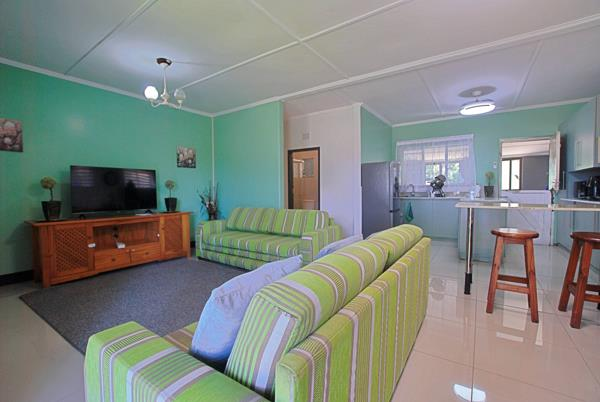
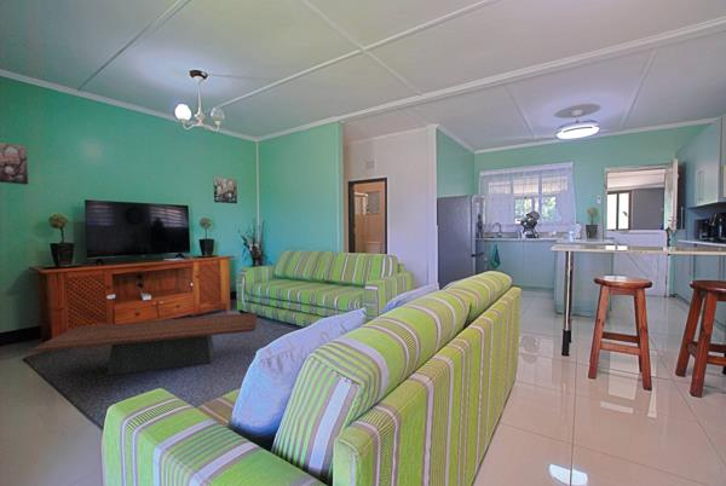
+ coffee table (165, 345)
